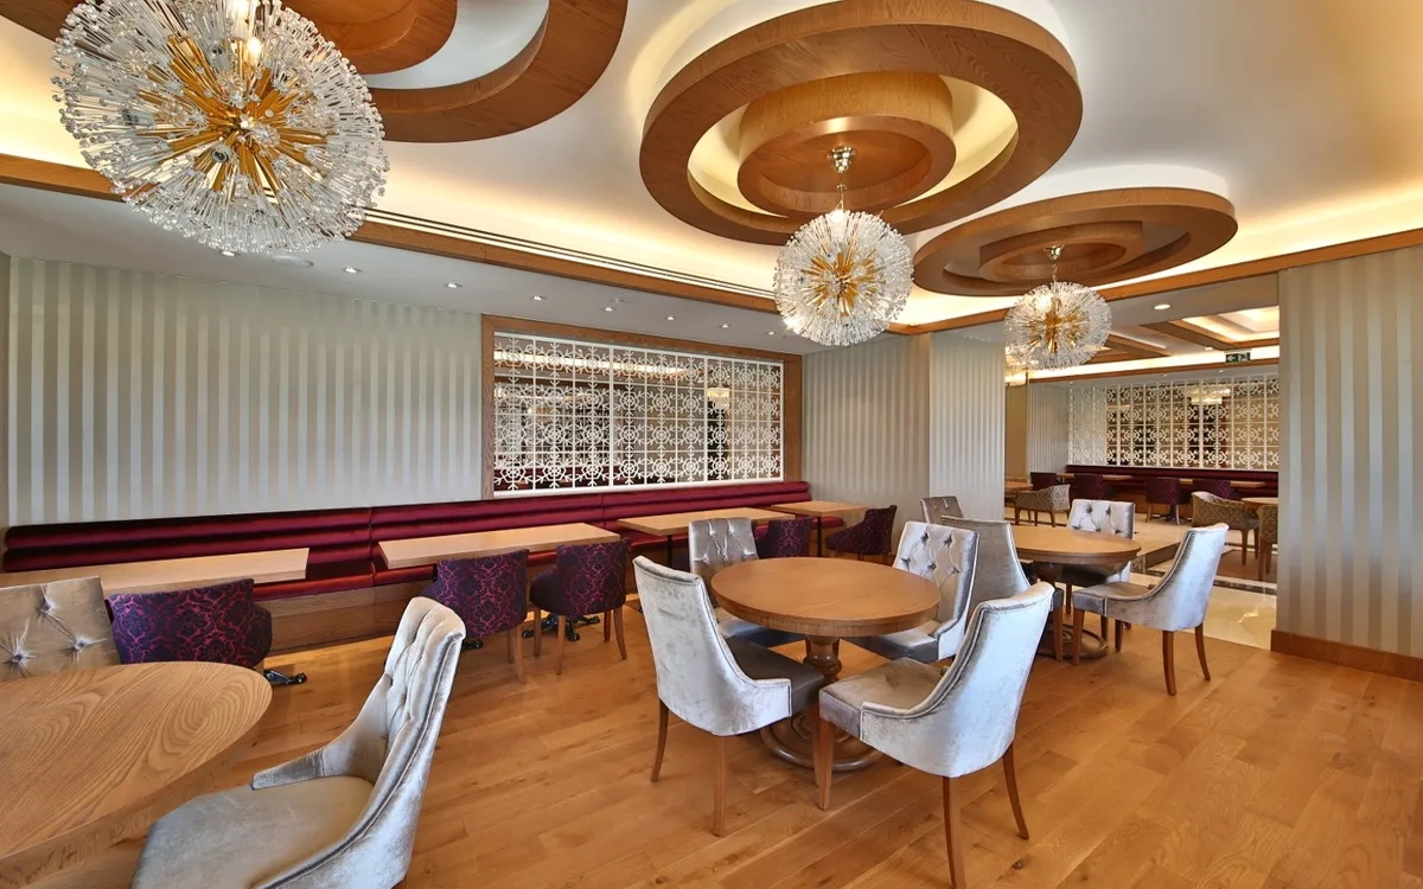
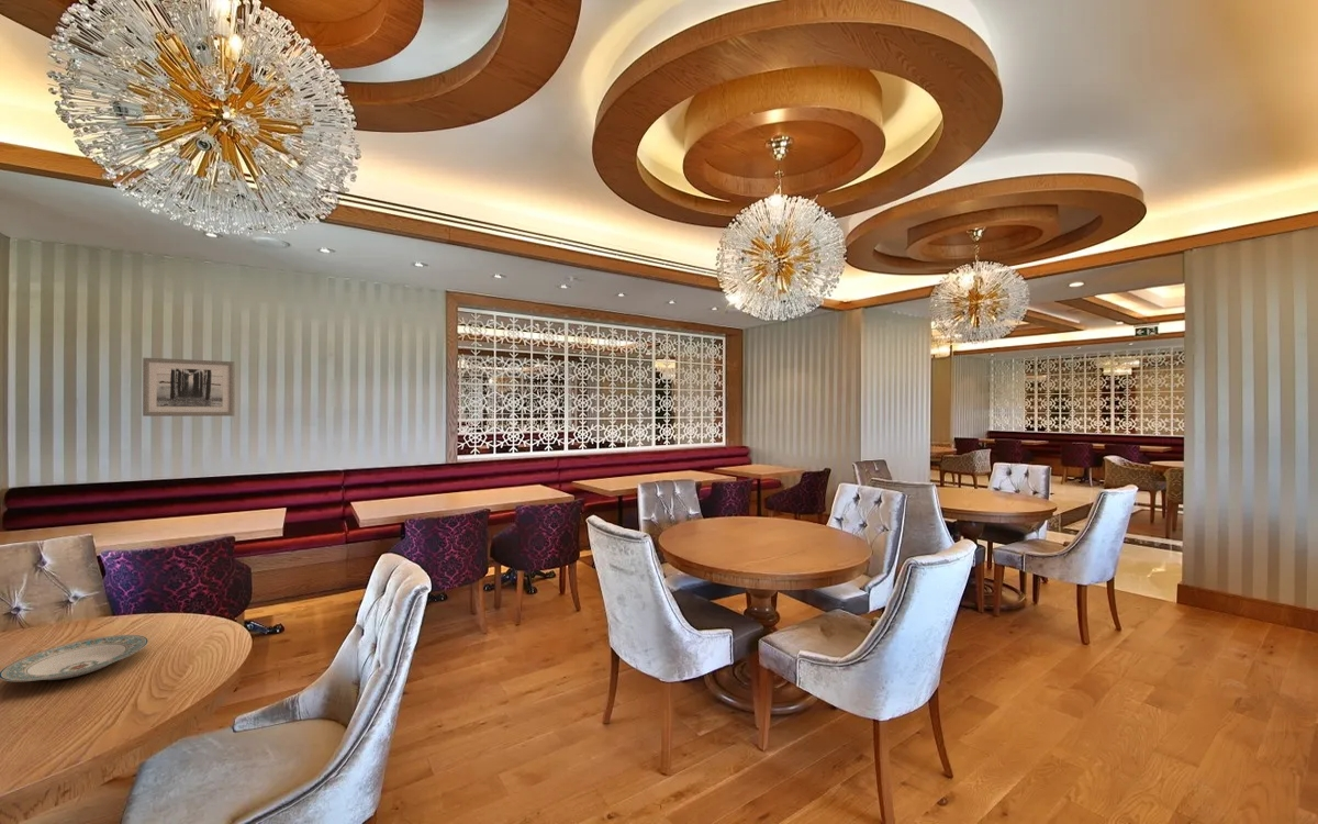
+ wall art (190, 388)
+ plate (78, 661)
